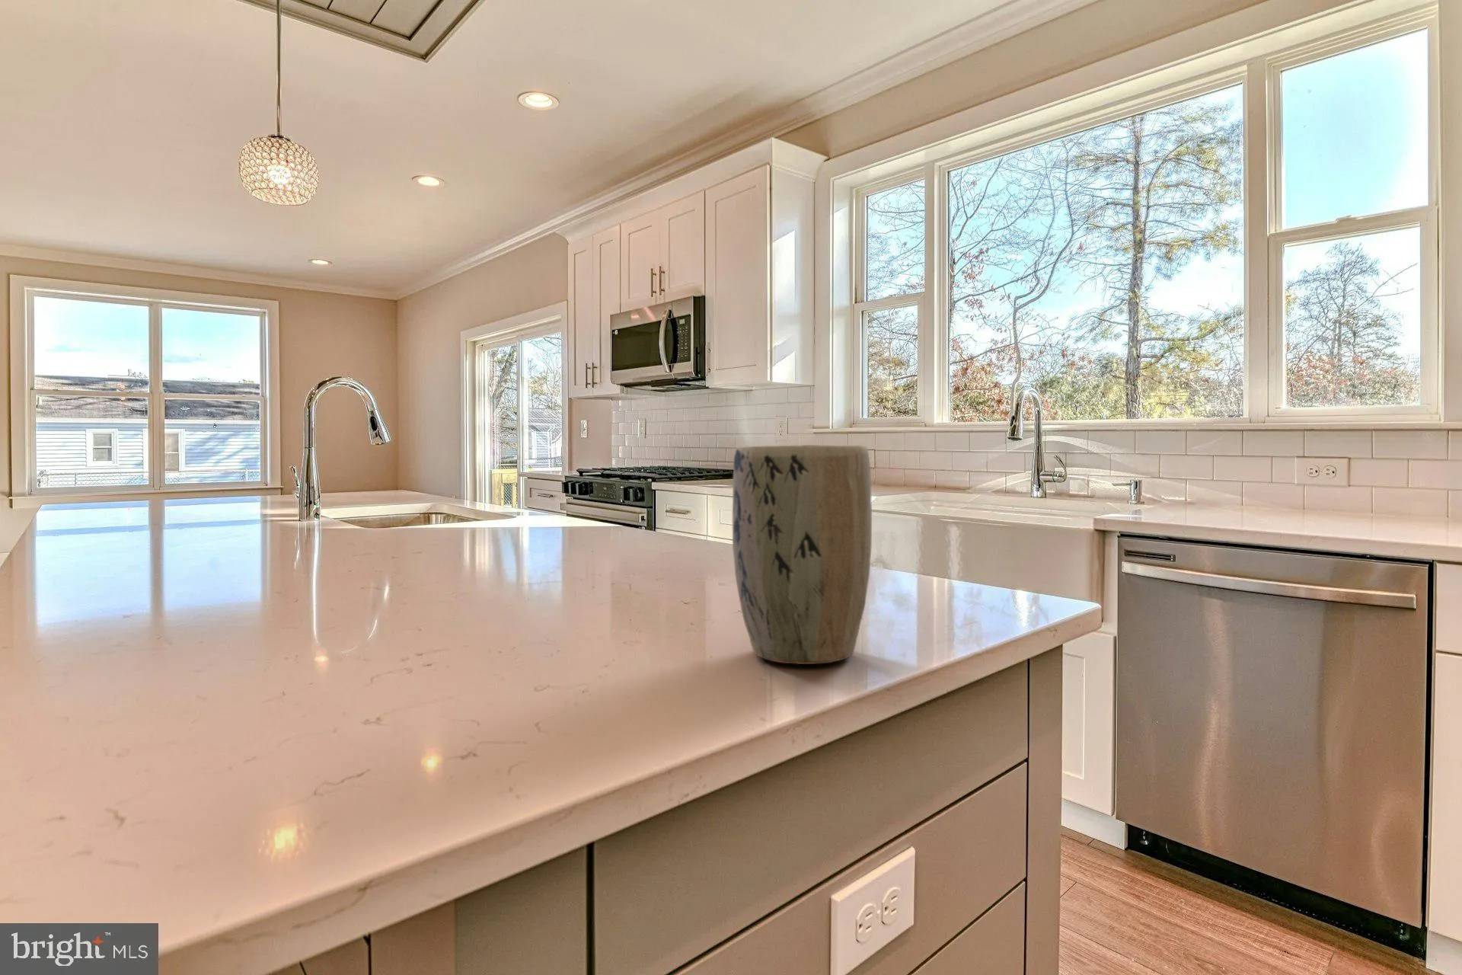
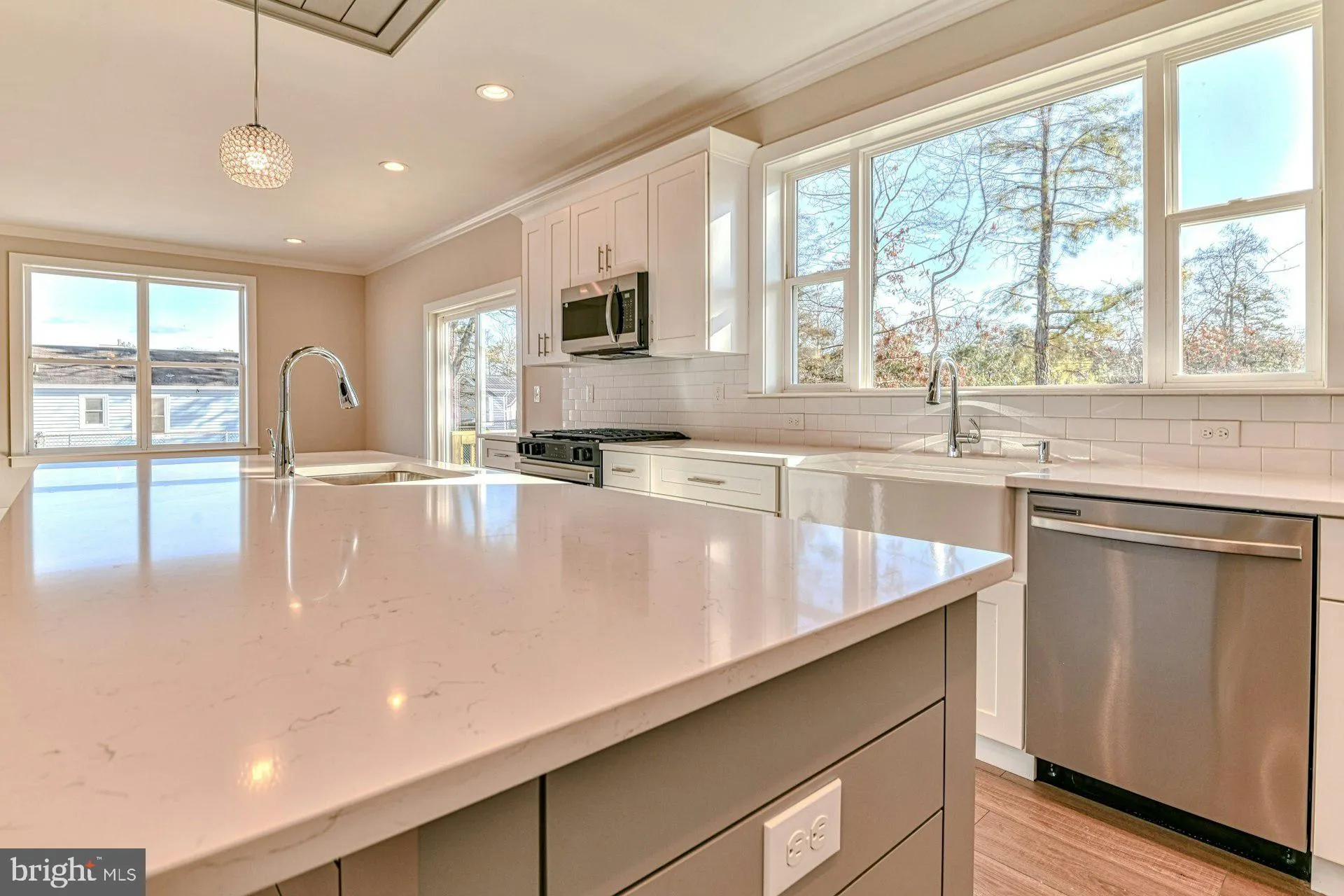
- plant pot (801, 550)
